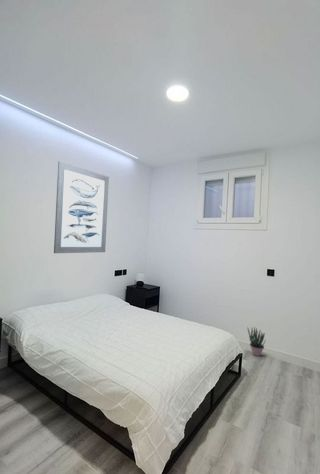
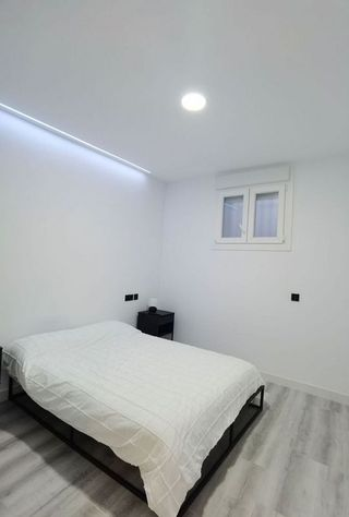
- potted plant (256, 341)
- wall art (84, 211)
